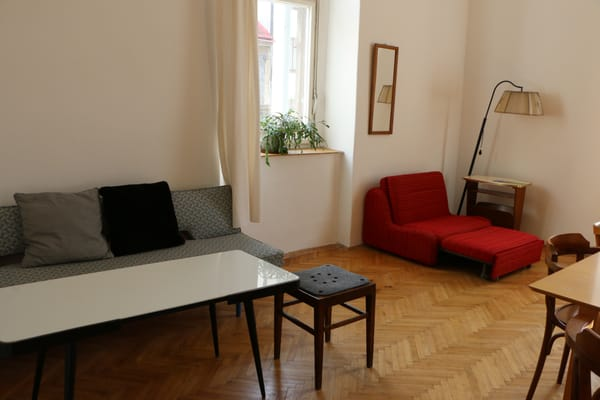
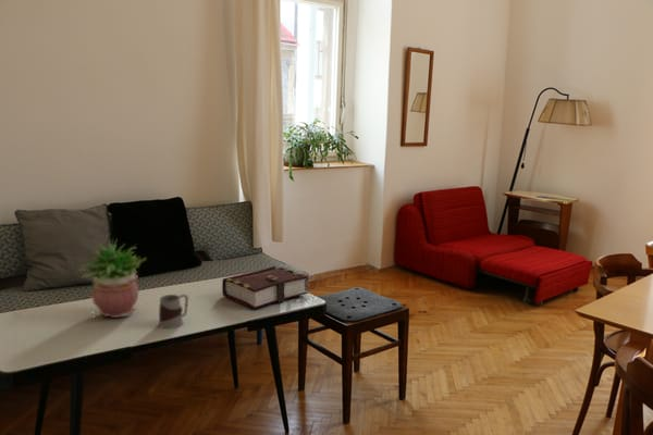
+ potted plant (115, 277)
+ mug (173, 310)
+ book (264, 284)
